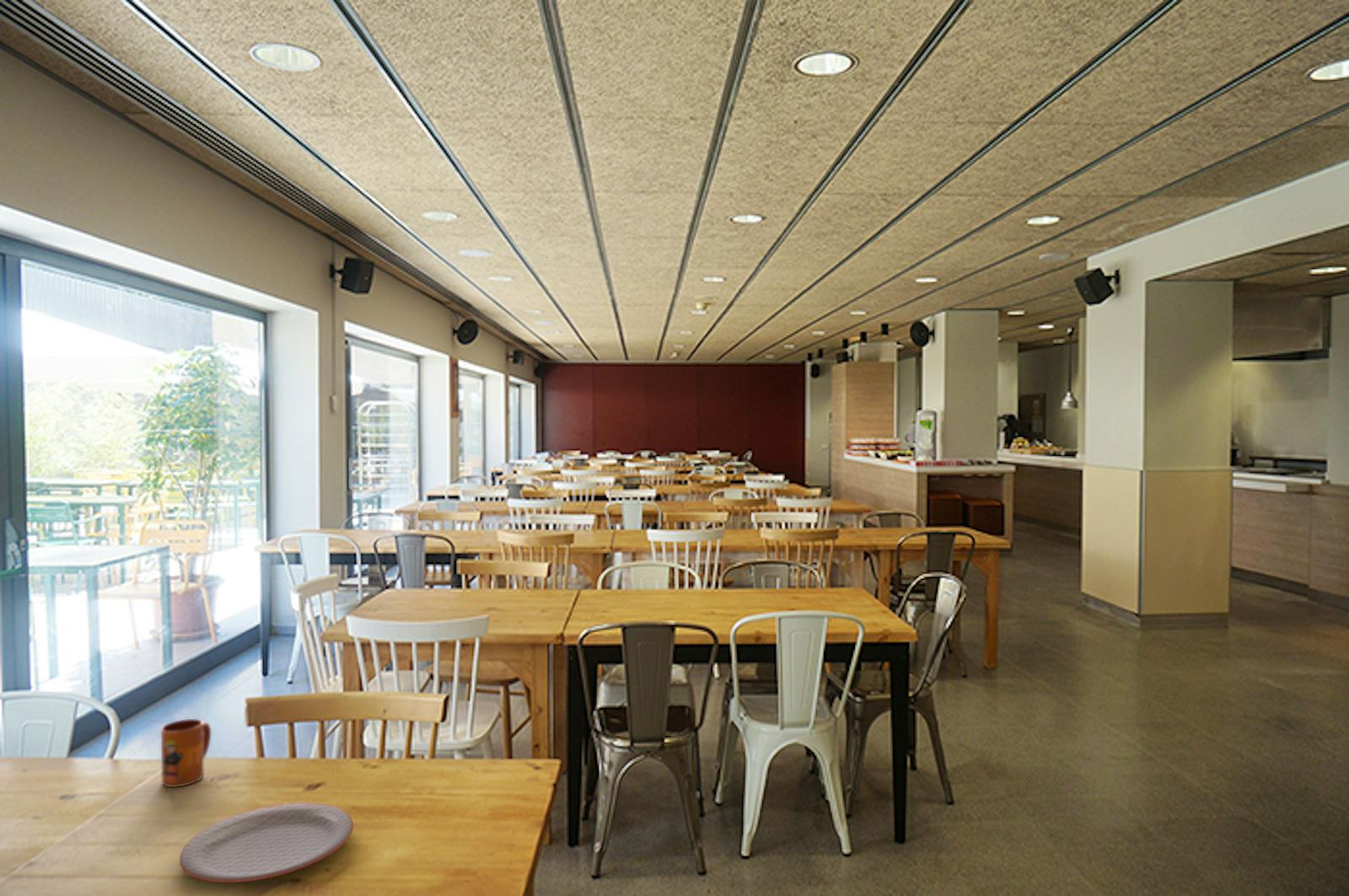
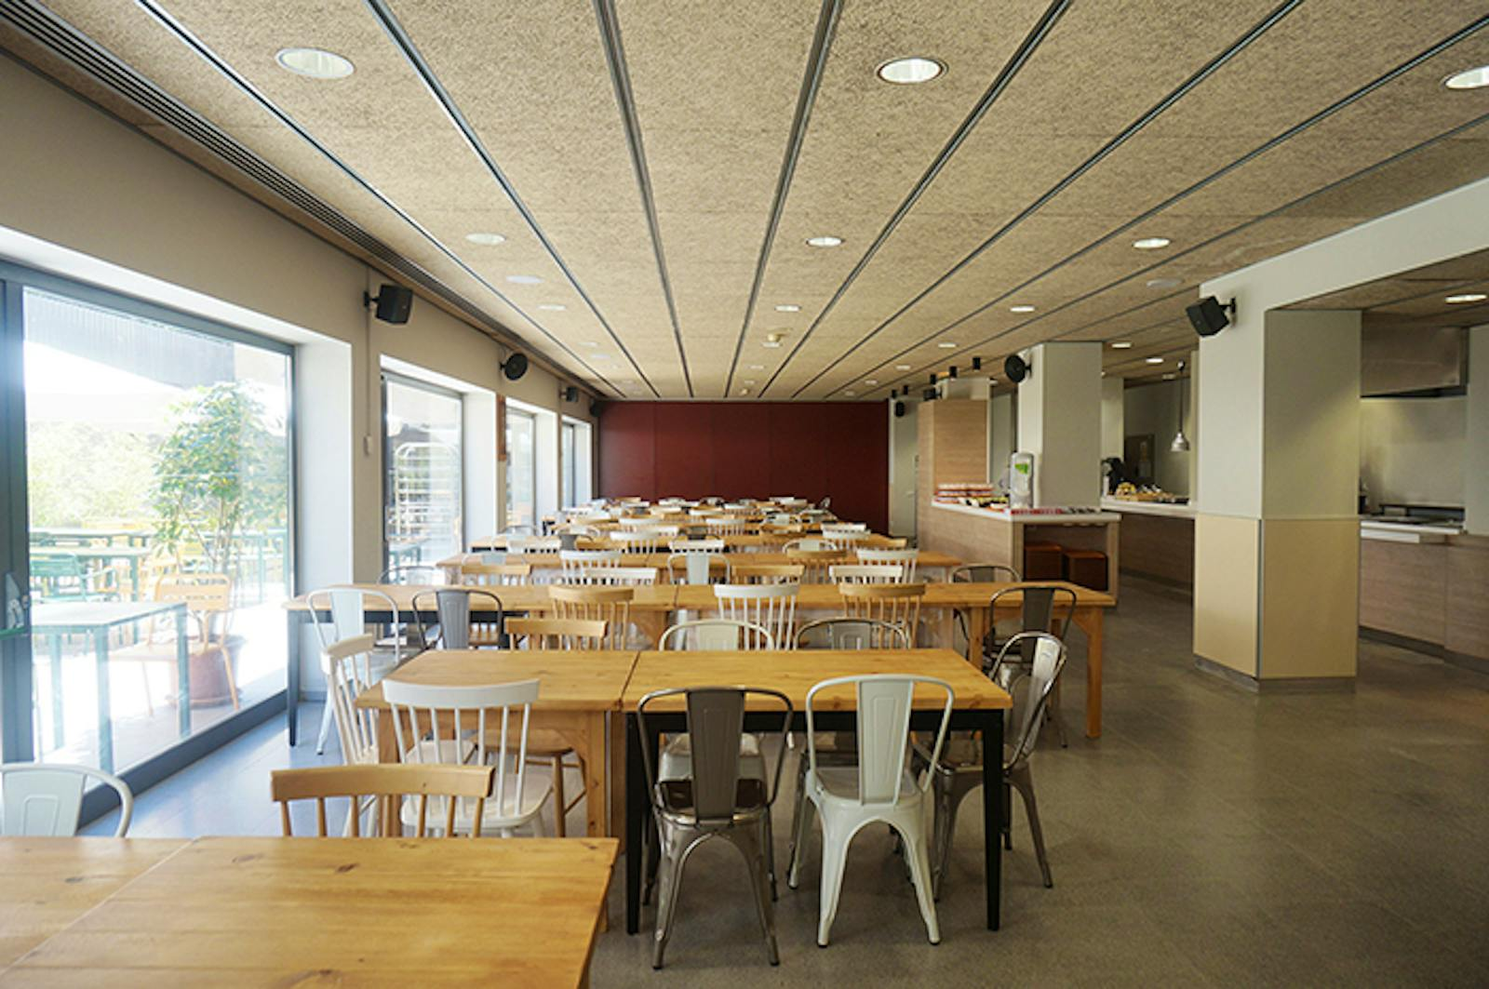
- plate (270, 843)
- mug (189, 748)
